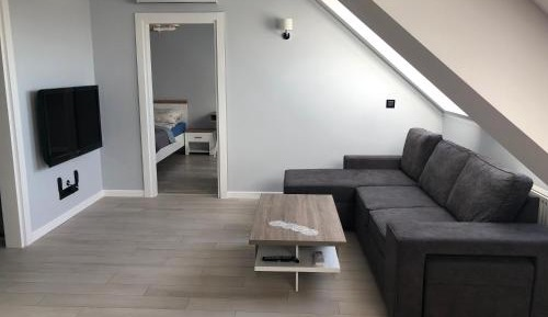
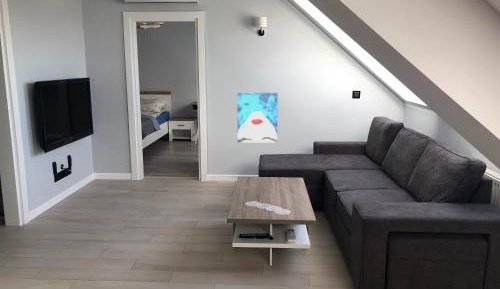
+ wall art (257, 117)
